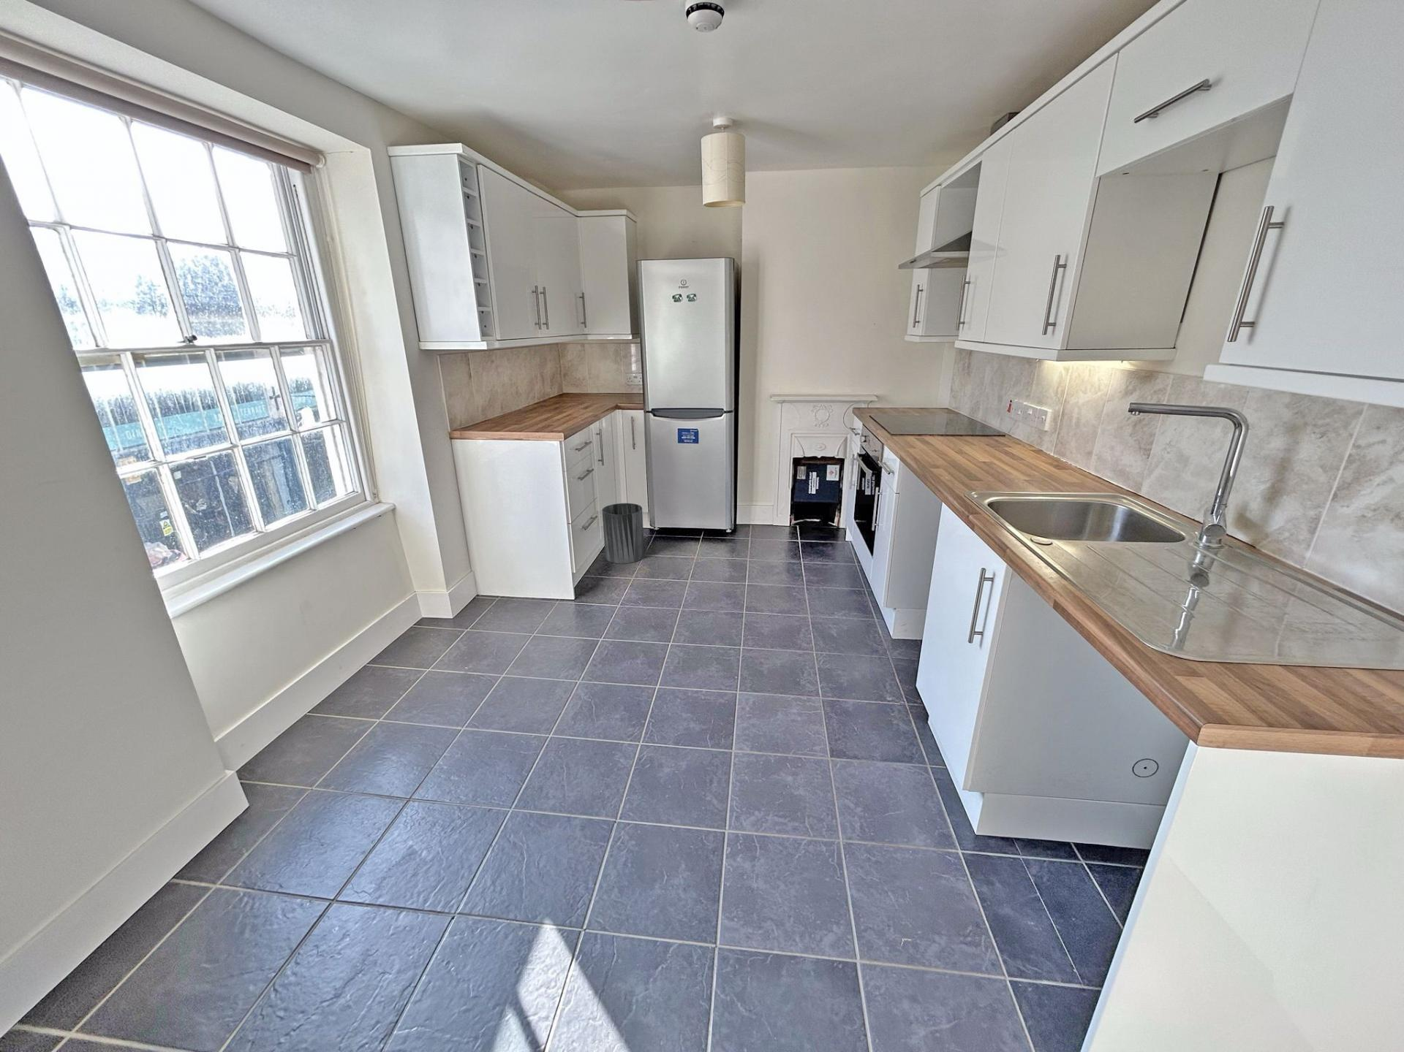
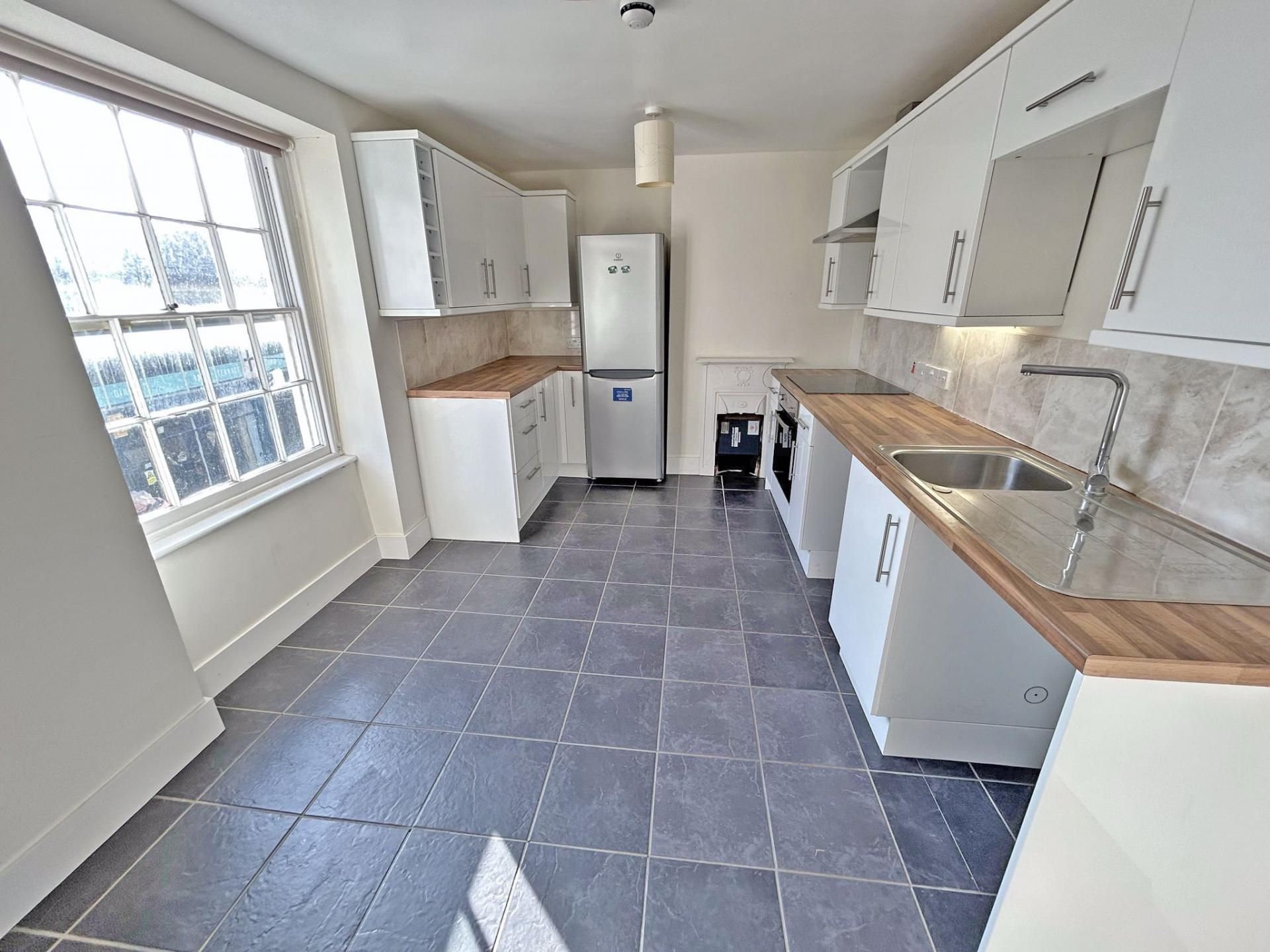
- trash can (624, 533)
